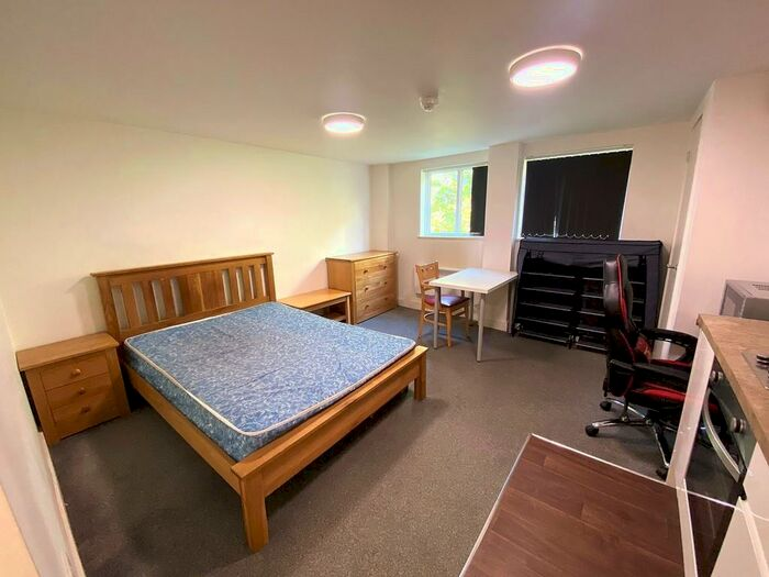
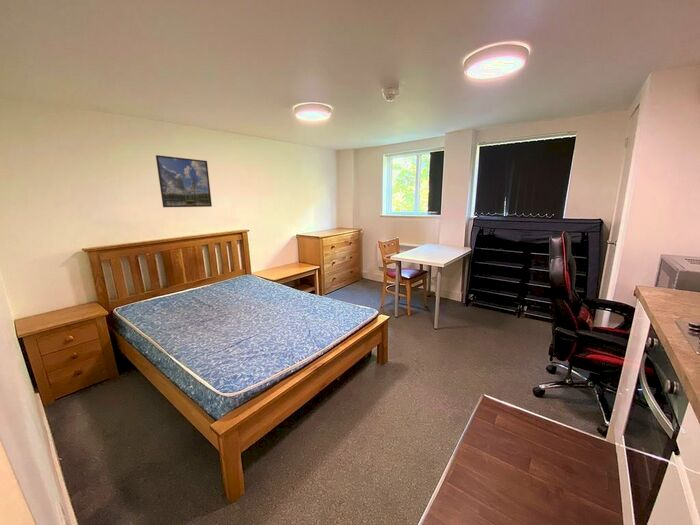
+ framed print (186, 183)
